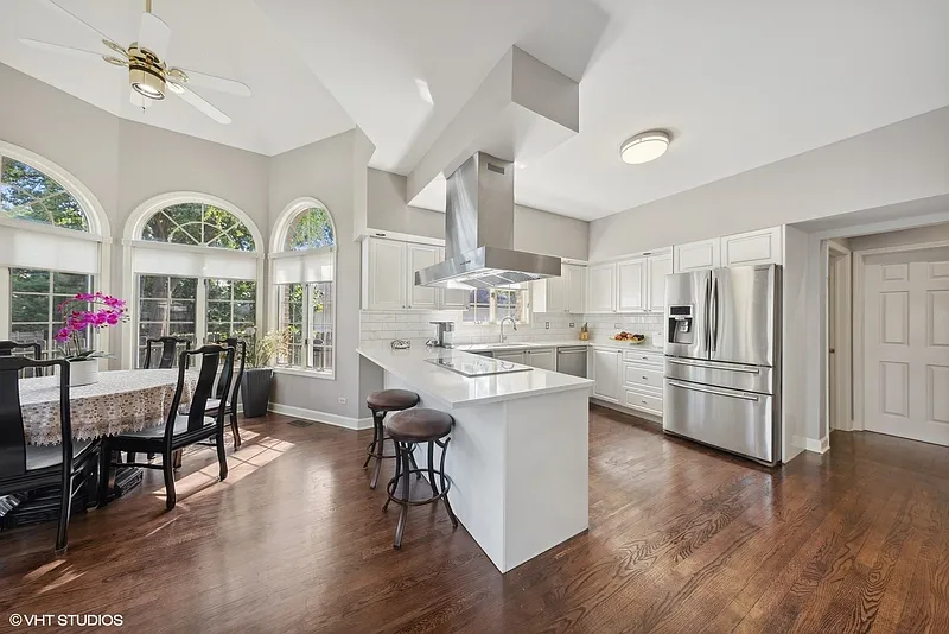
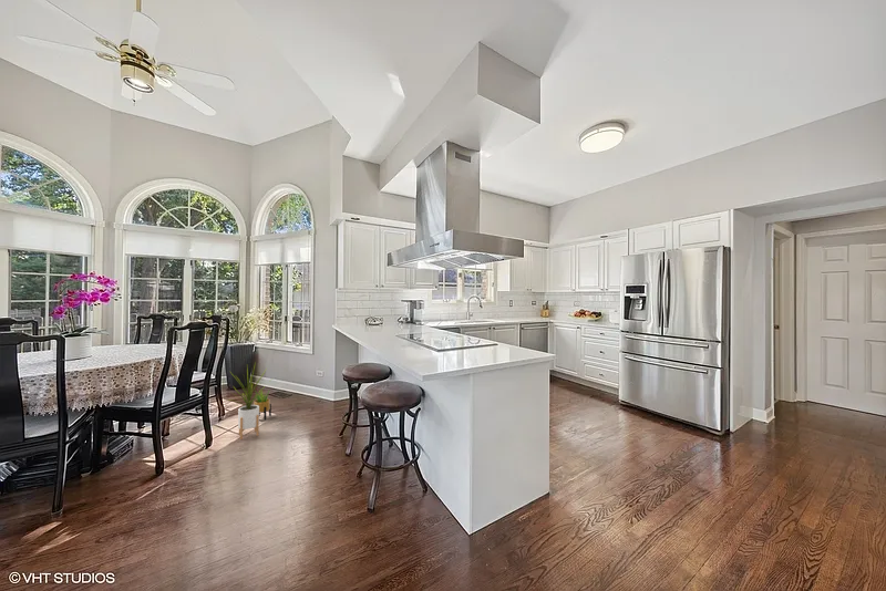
+ house plant (247, 398)
+ potted plant (261, 403)
